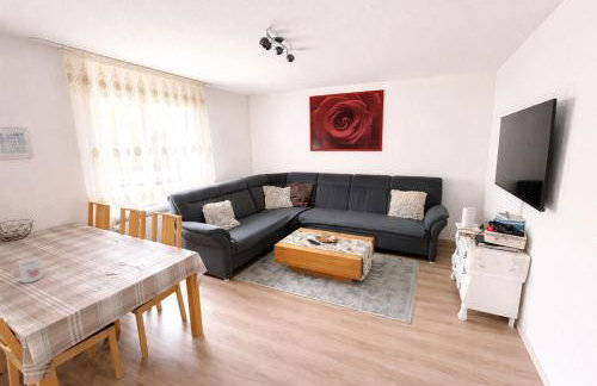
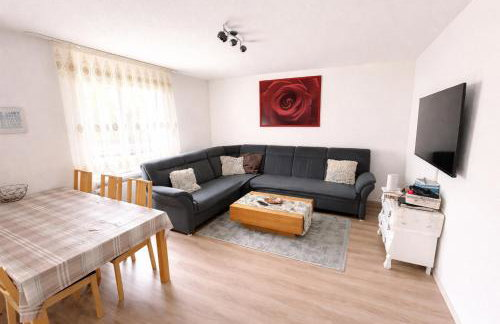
- mug (26, 272)
